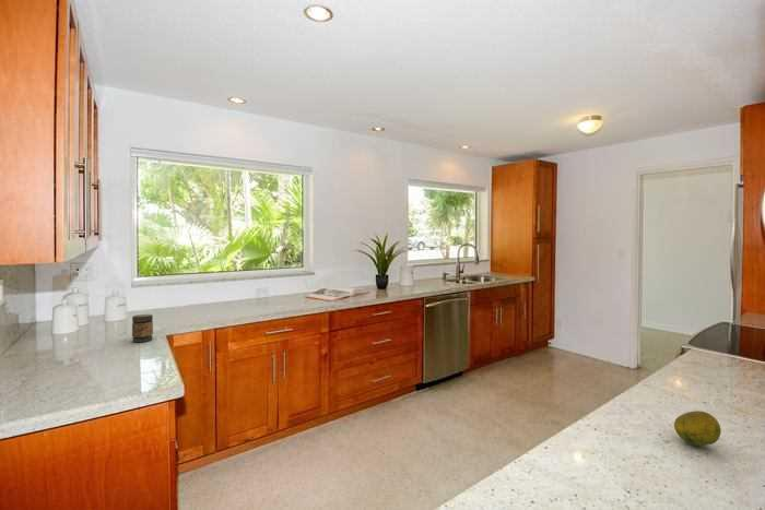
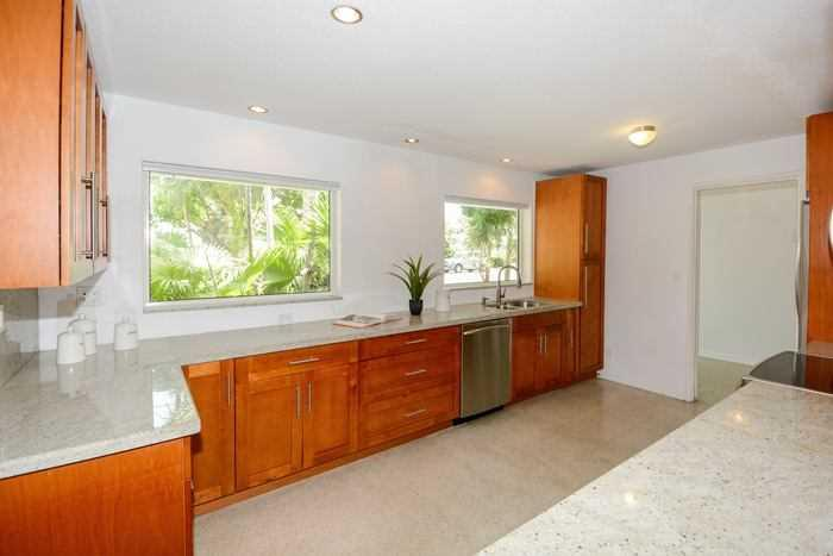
- fruit (696, 427)
- jar (142, 328)
